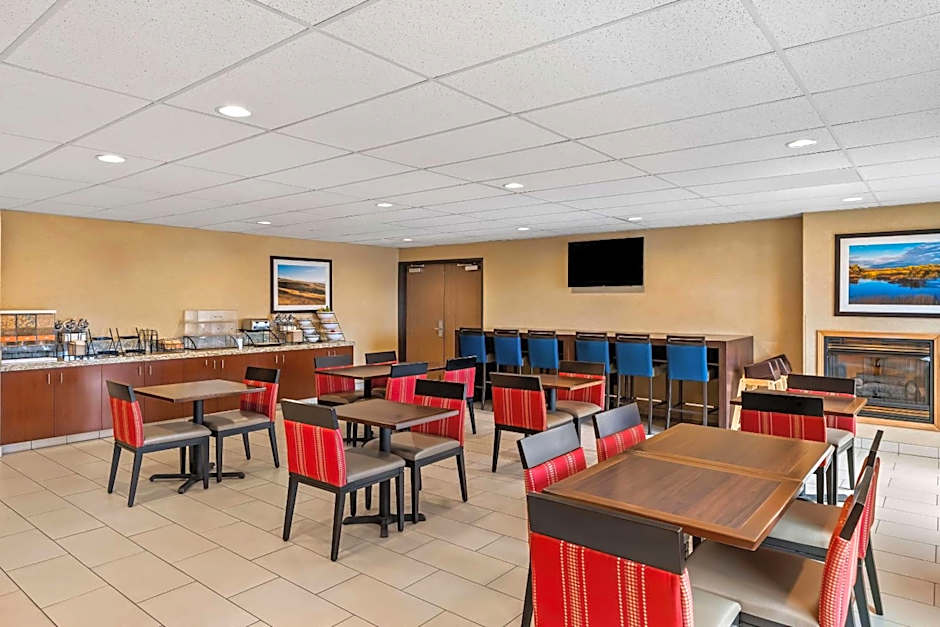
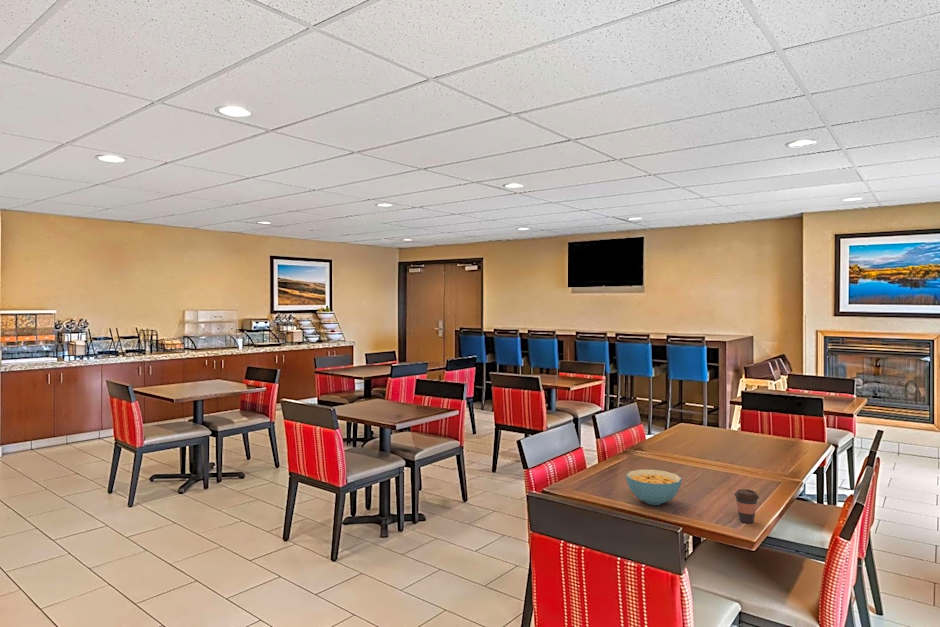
+ coffee cup (746, 506)
+ cereal bowl (653, 489)
